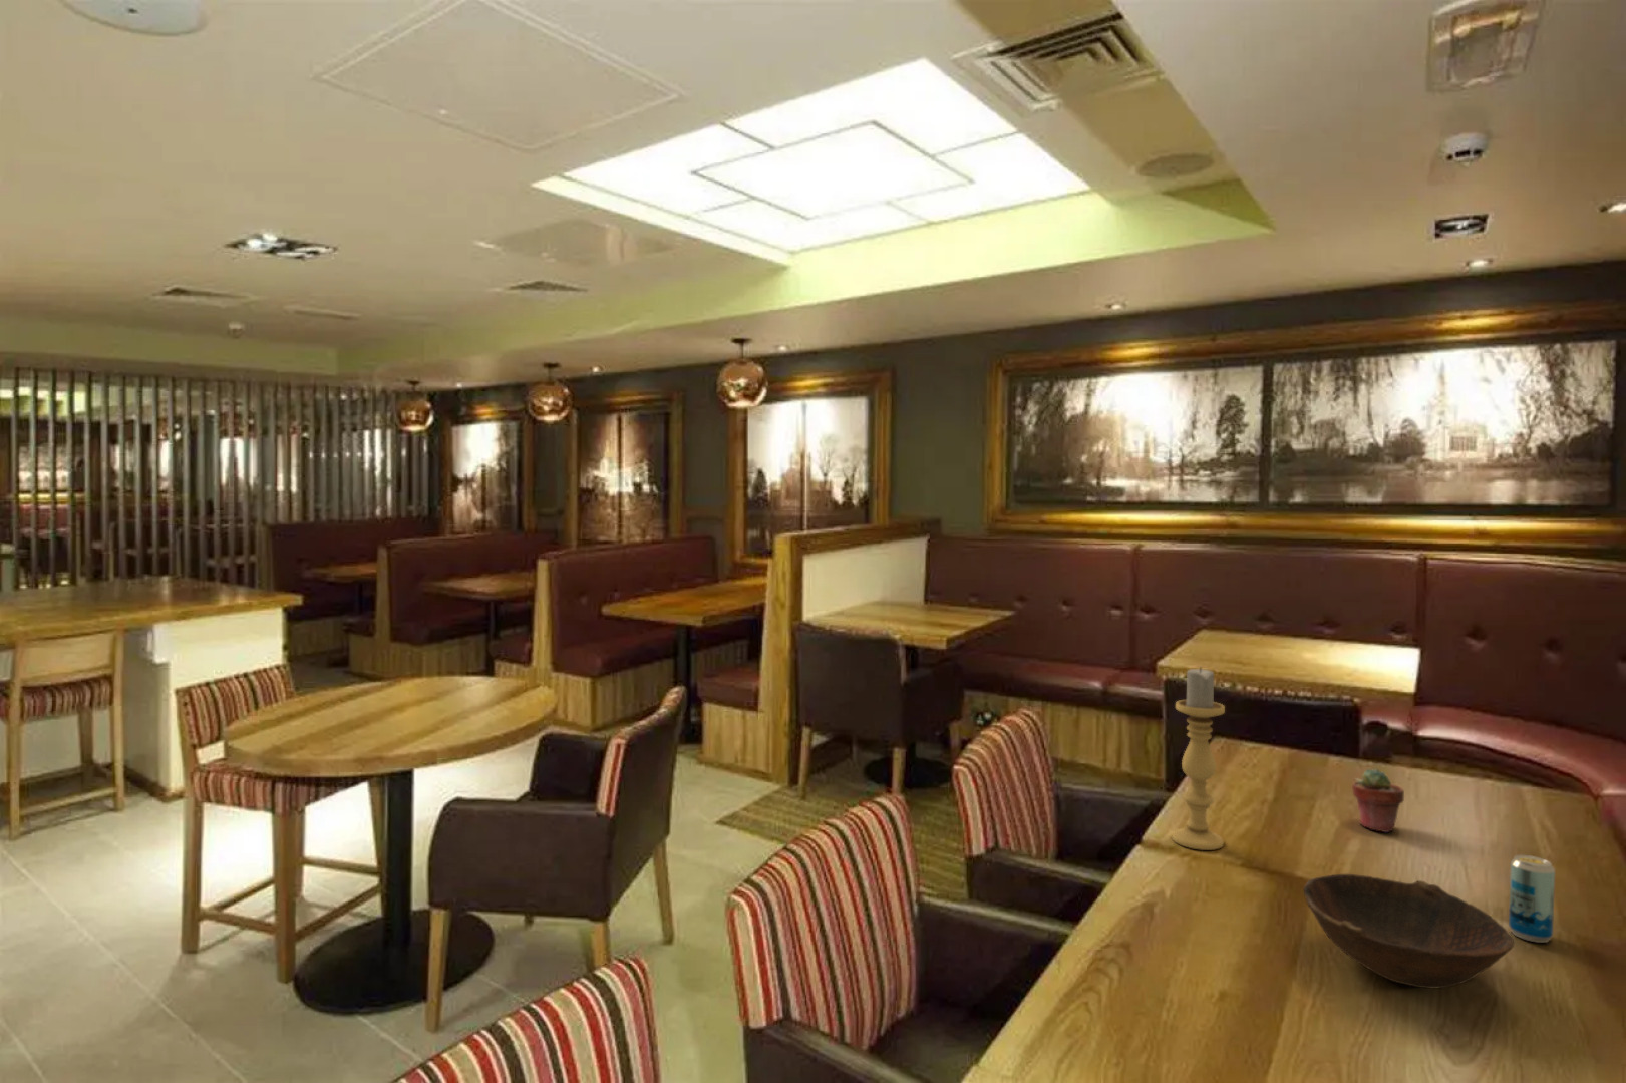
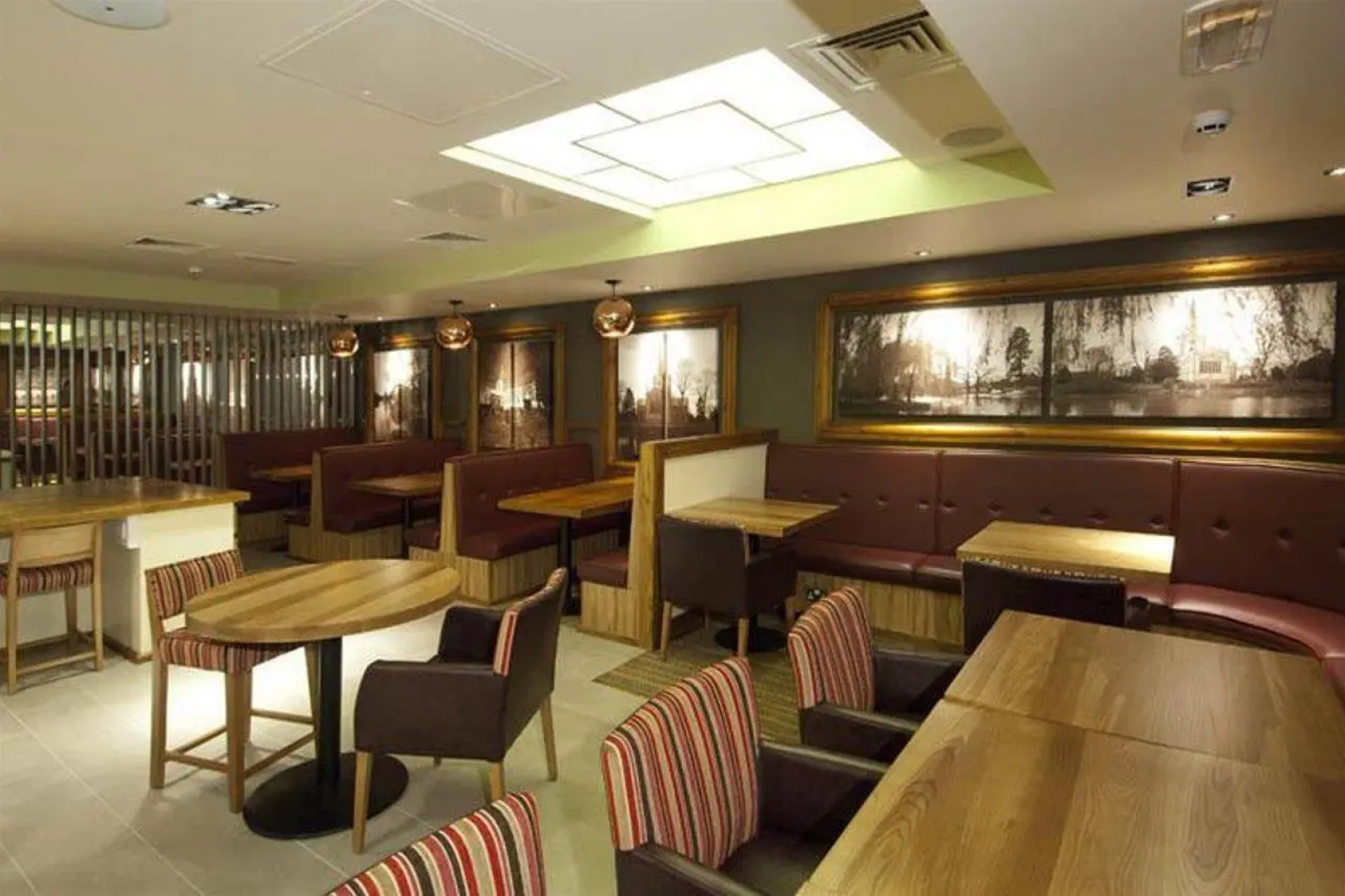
- candle holder (1199, 754)
- beverage can (1530, 898)
- potted succulent (1377, 798)
- bowl (1400, 938)
